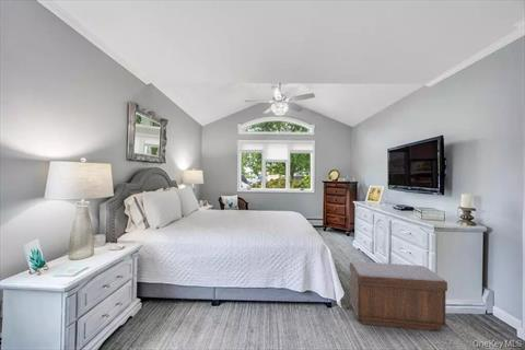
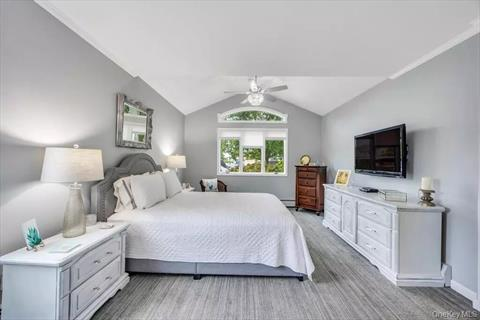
- bench (393, 292)
